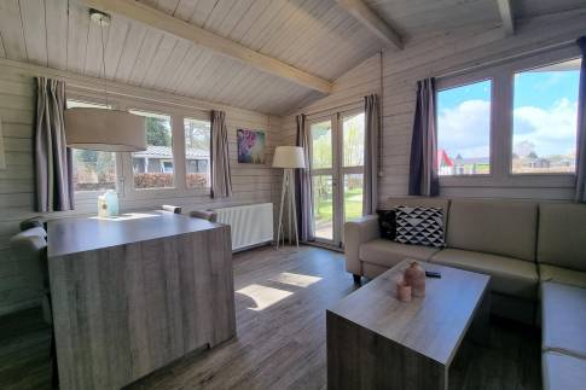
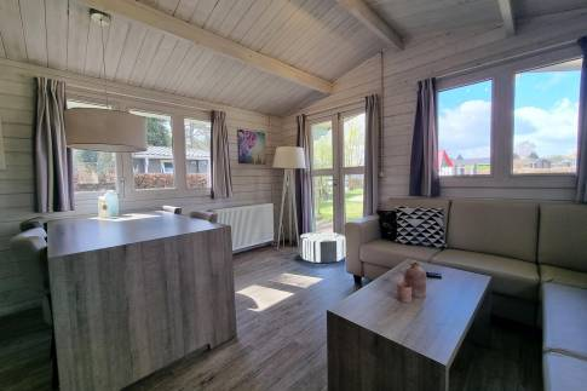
+ pouf (322, 246)
